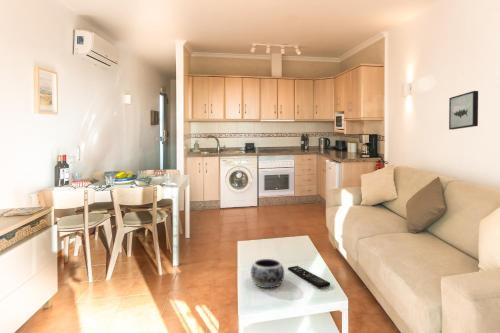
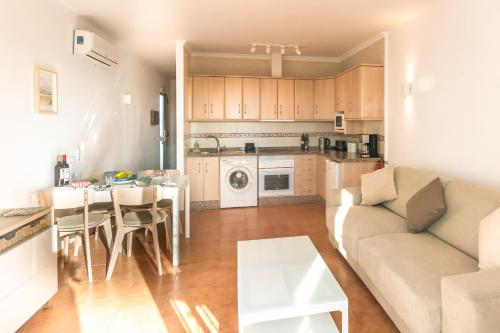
- remote control (307, 275)
- decorative bowl (267, 272)
- wall art (462, 111)
